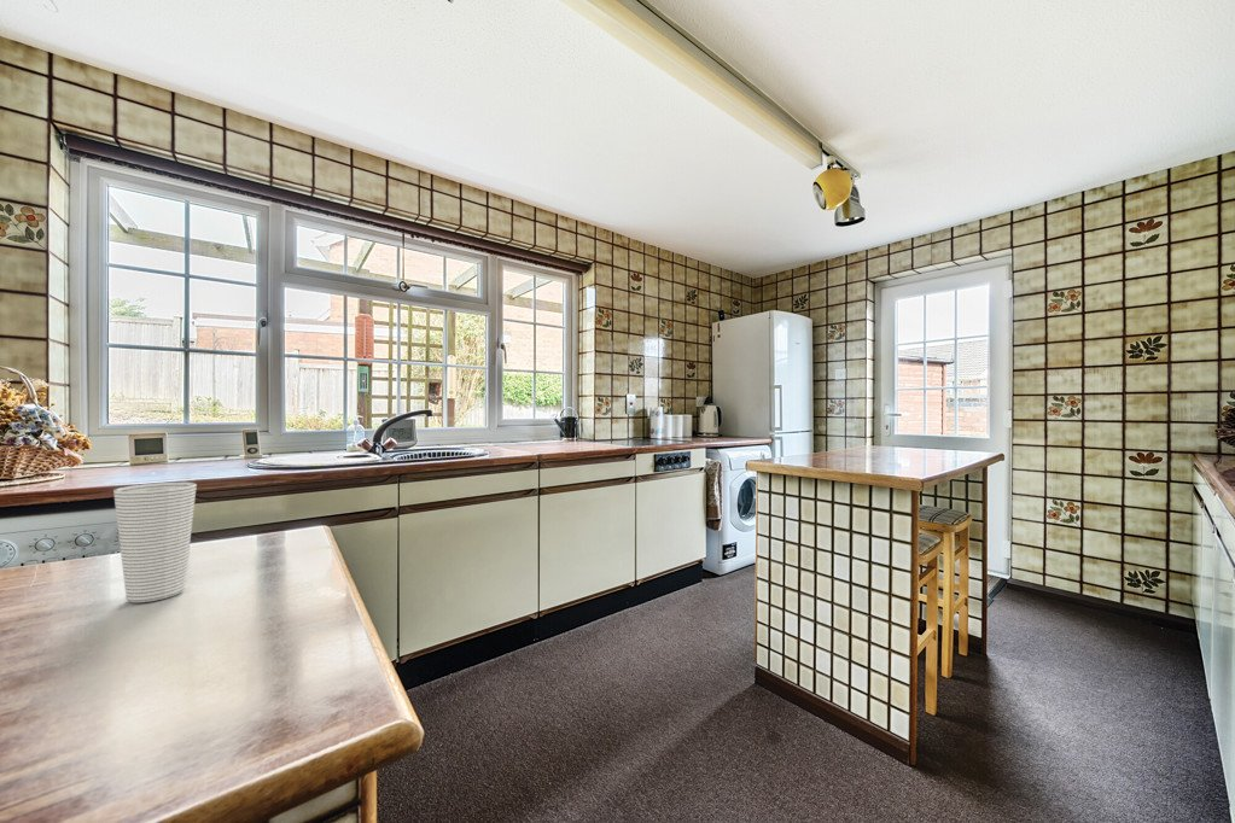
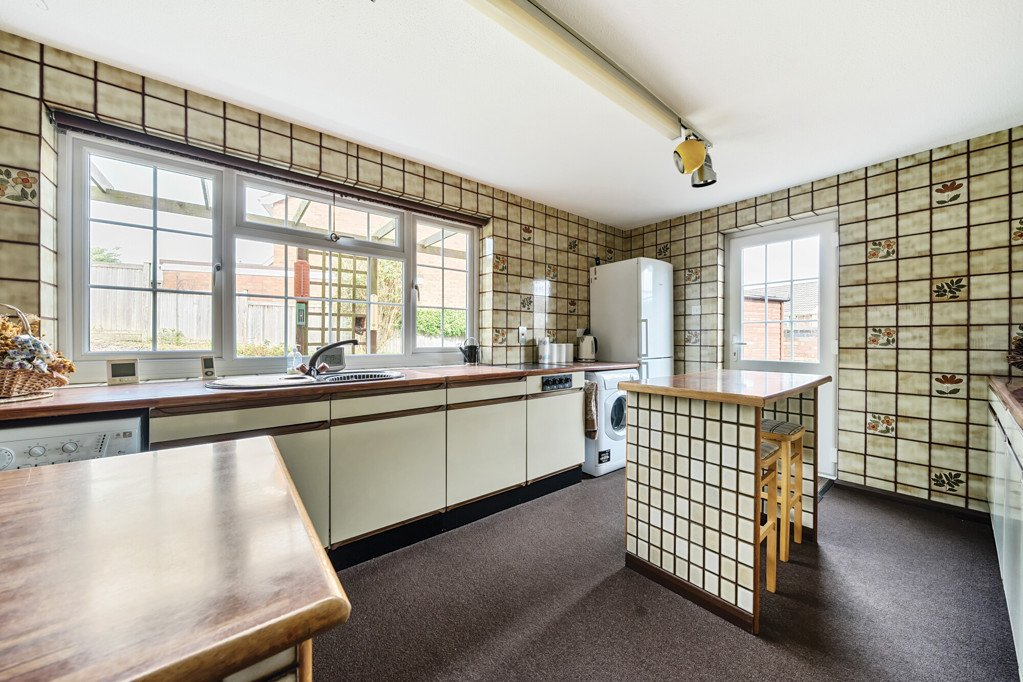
- cup (156, 539)
